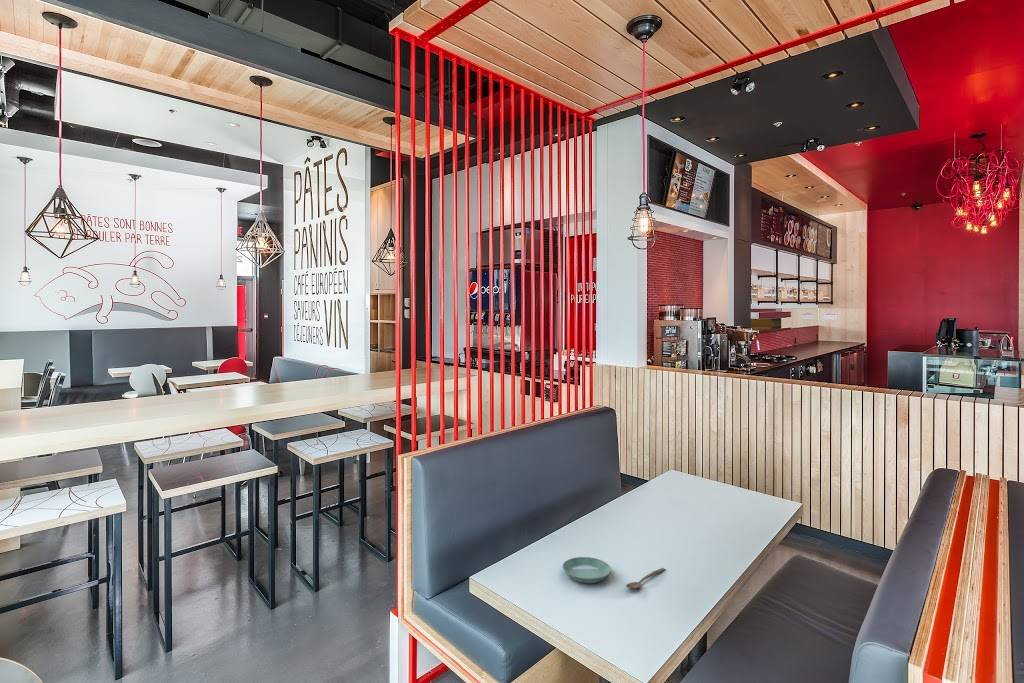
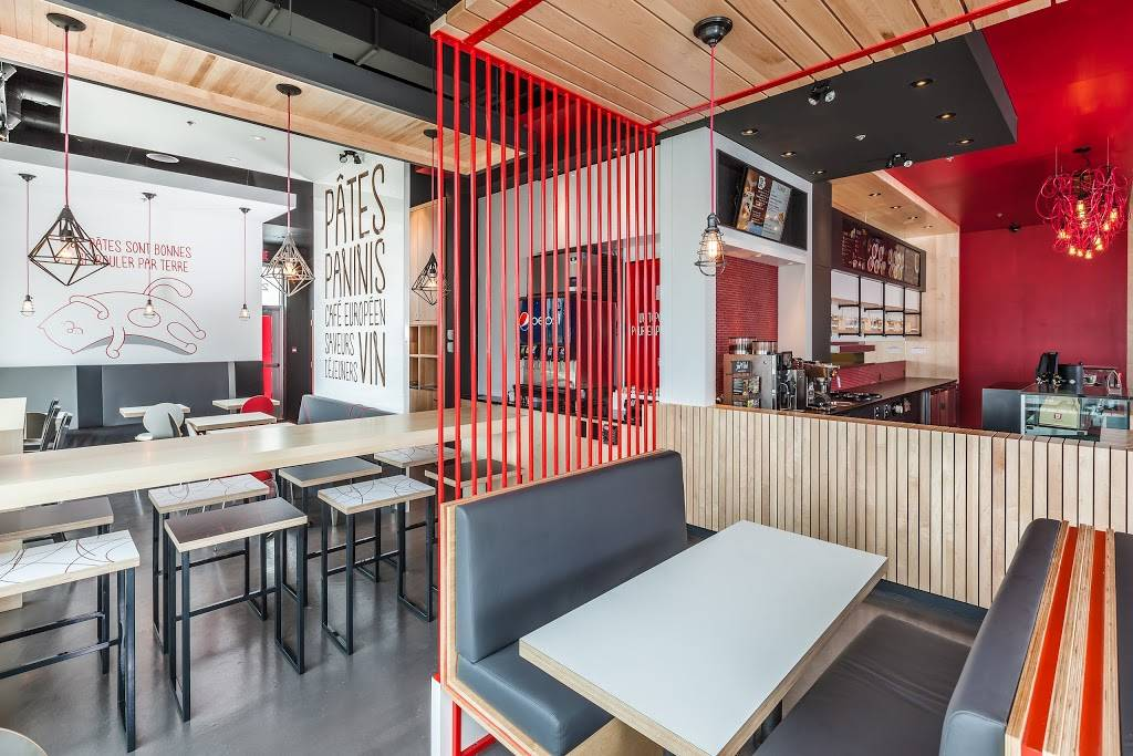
- spoon (646, 577)
- saucer (586, 571)
